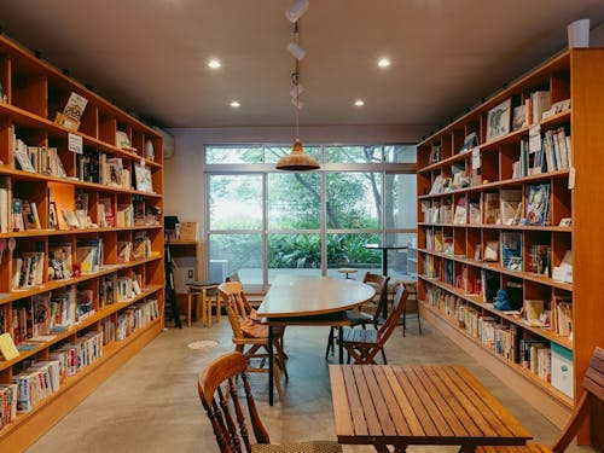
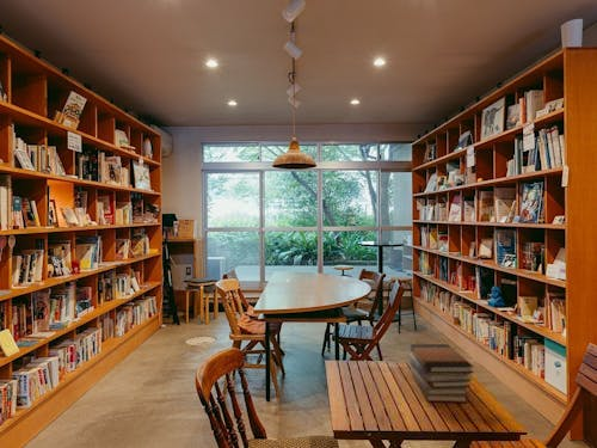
+ book stack (438, 370)
